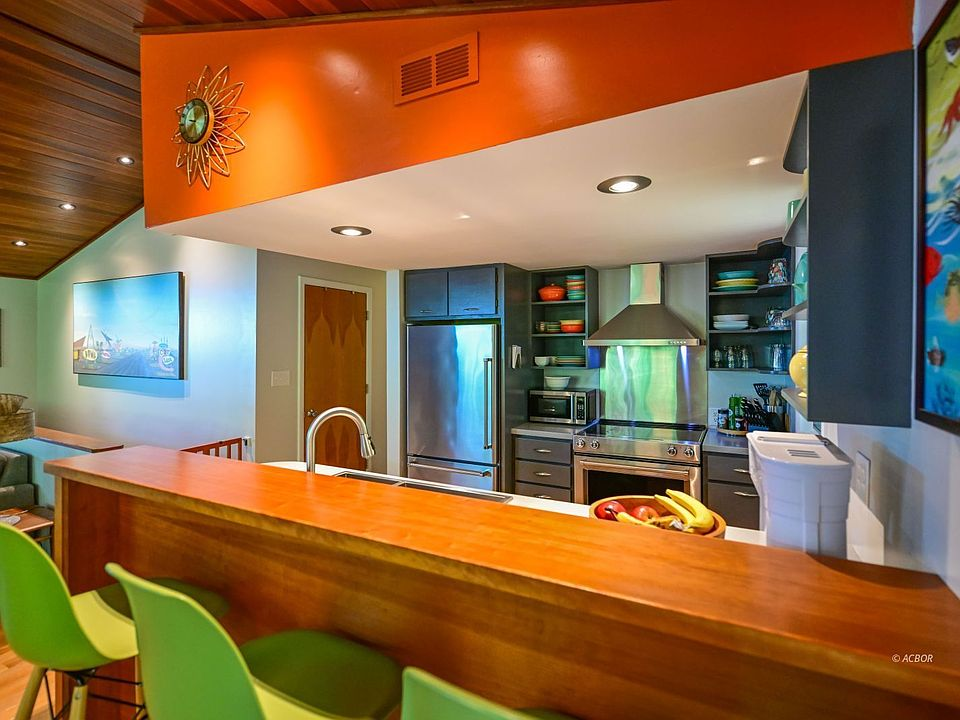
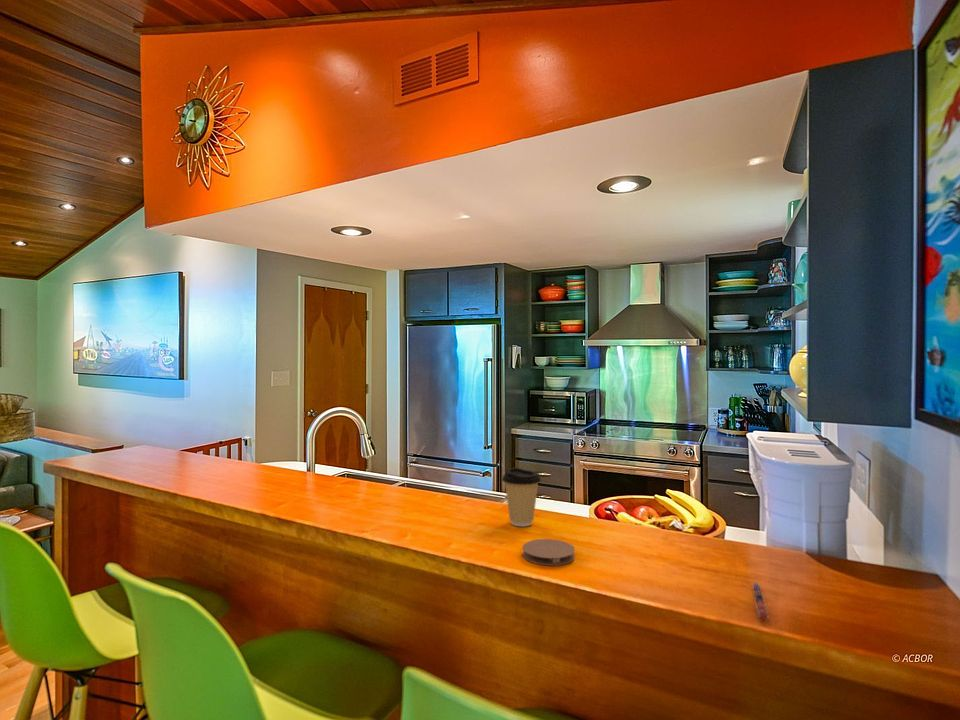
+ coaster (548, 551)
+ pen (759, 598)
+ coffee cup (521, 496)
